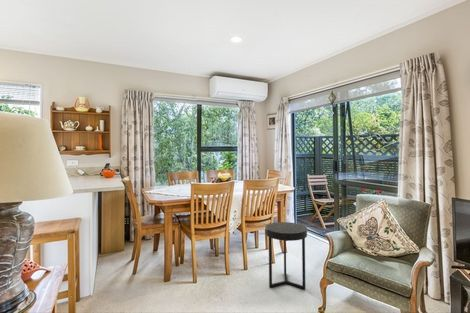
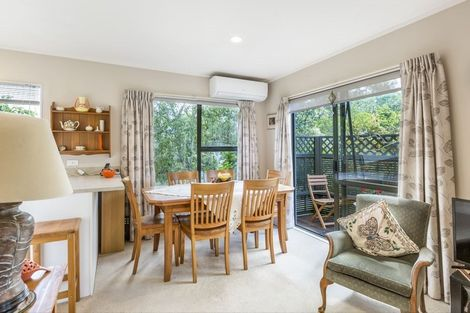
- side table (285, 255)
